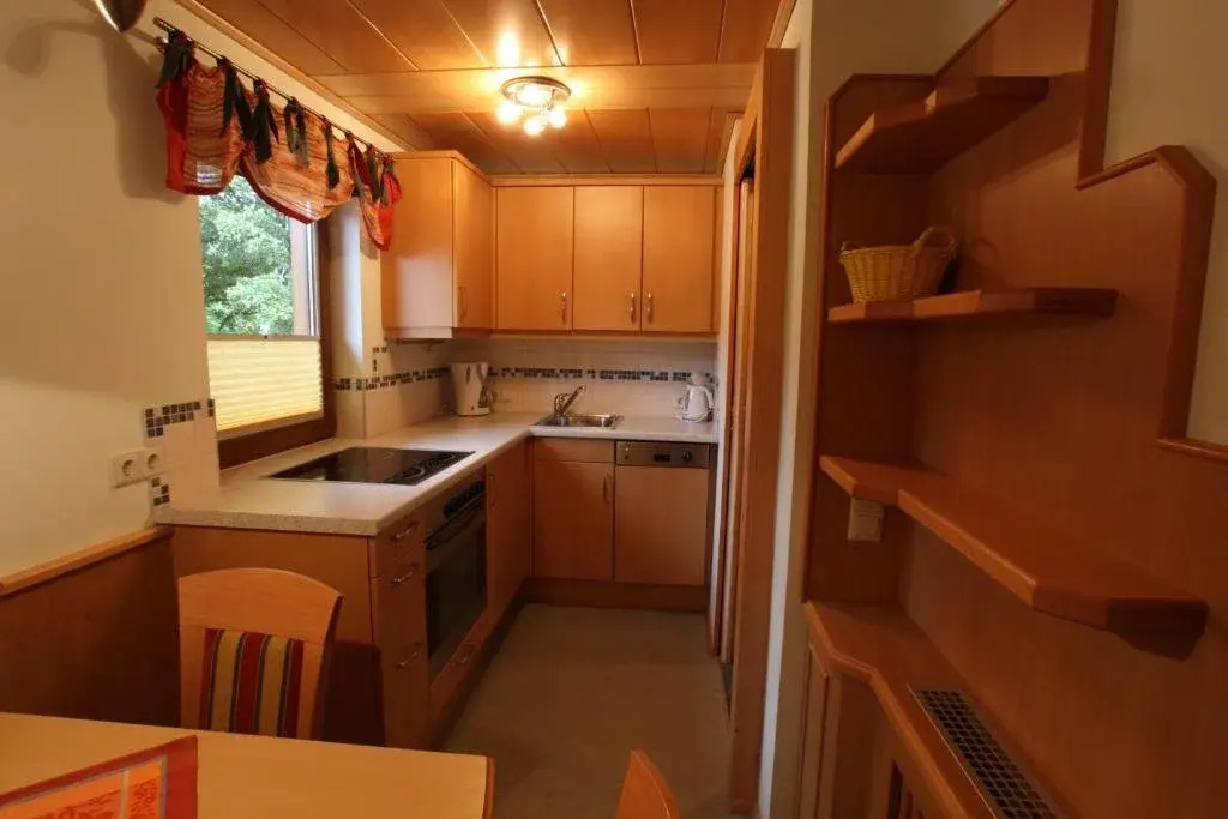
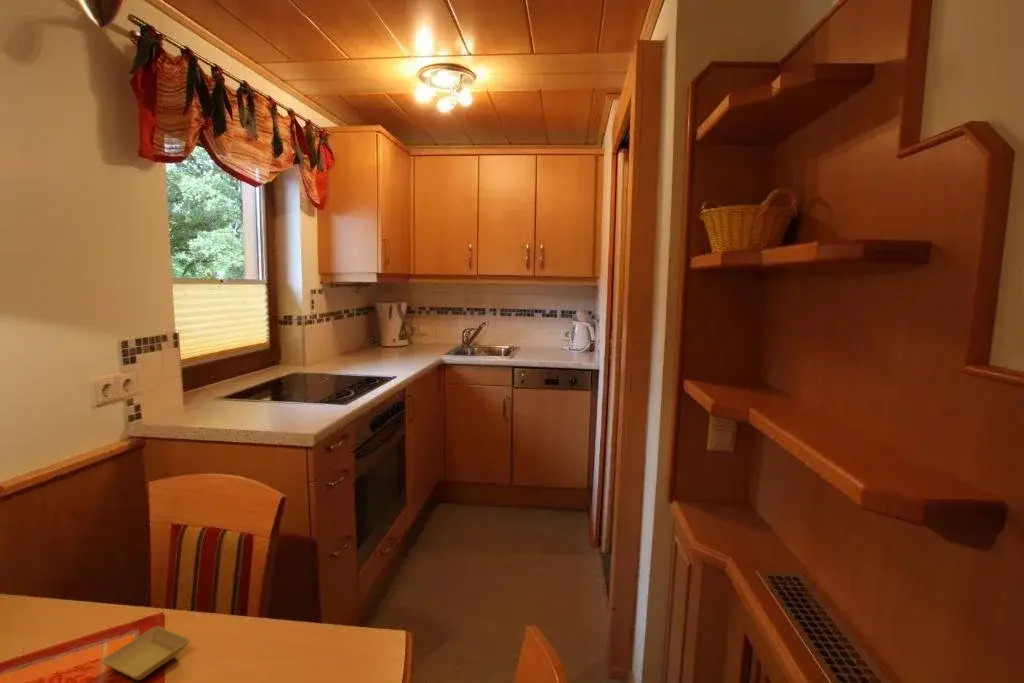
+ saucer (147, 655)
